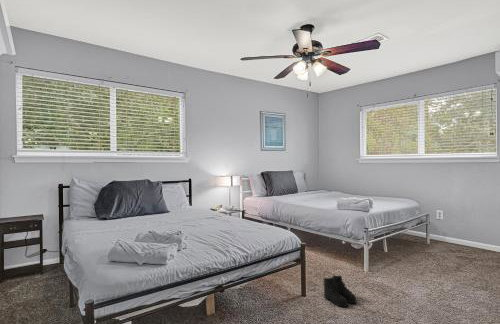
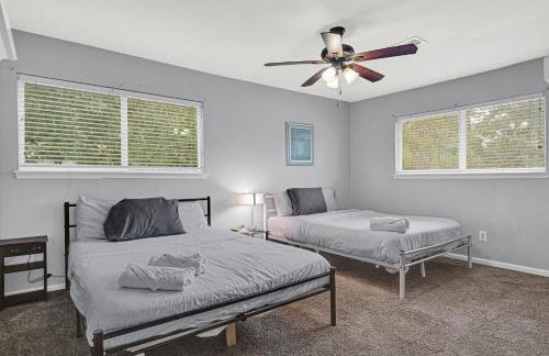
- boots (339, 288)
